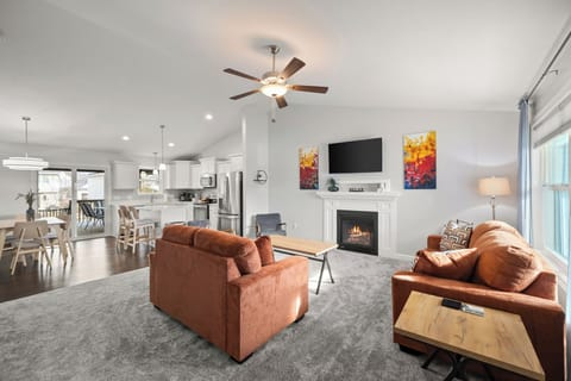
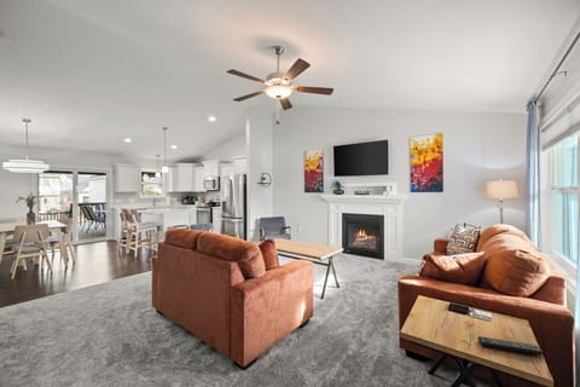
+ remote control (509, 345)
